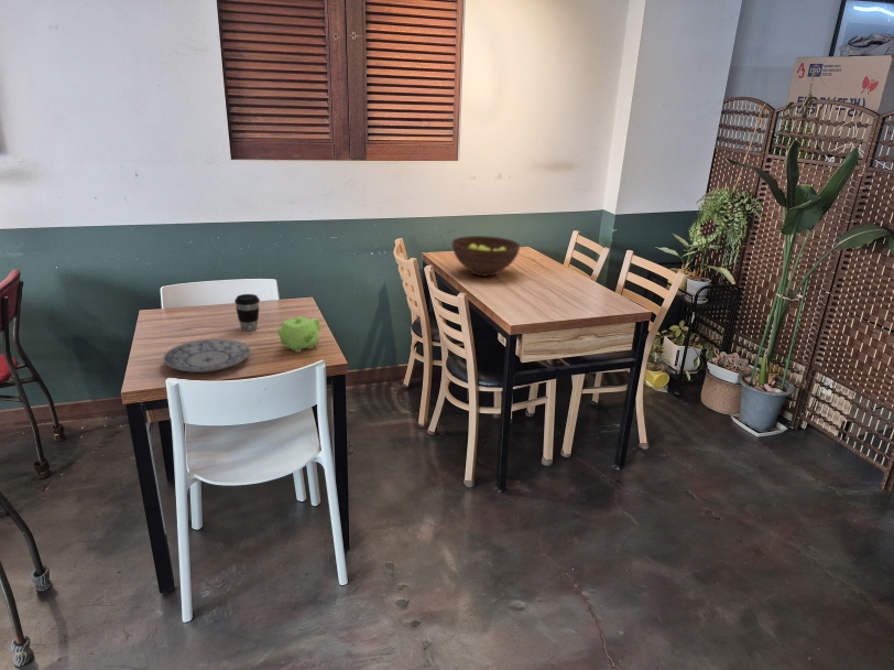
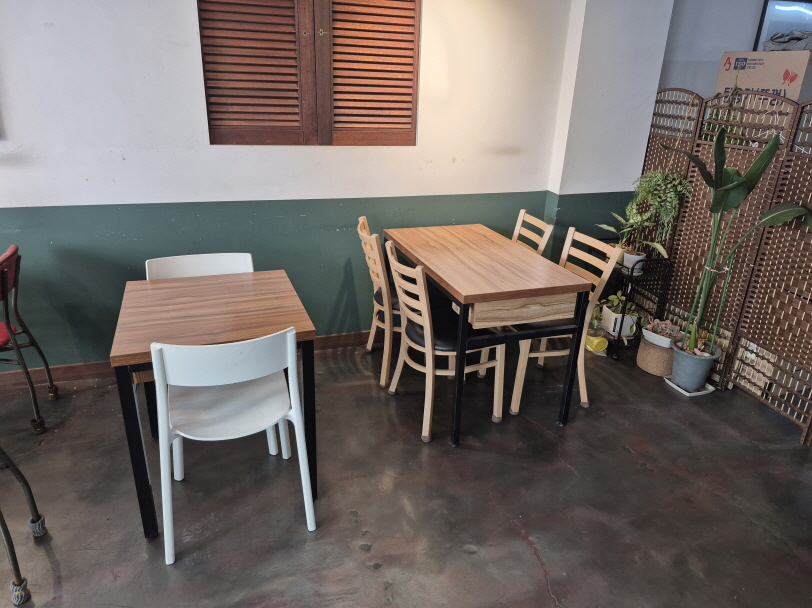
- teapot (299, 333)
- plate (207, 357)
- coffee cup (248, 312)
- fruit bowl (484, 258)
